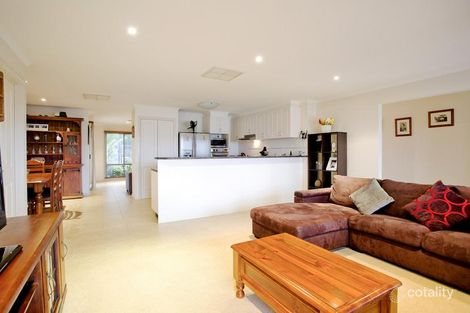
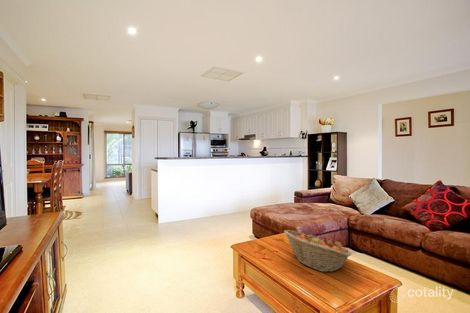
+ fruit basket (315, 246)
